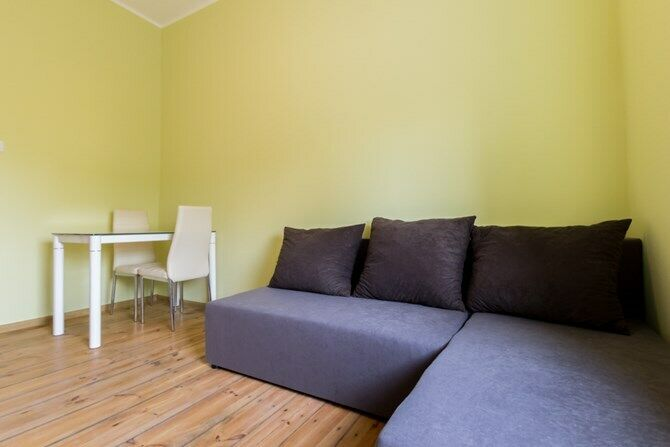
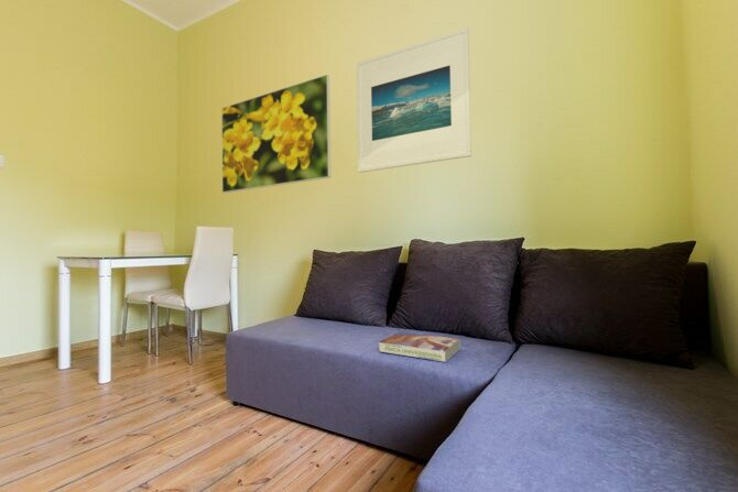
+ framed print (409, 106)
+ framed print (271, 139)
+ textbook (420, 345)
